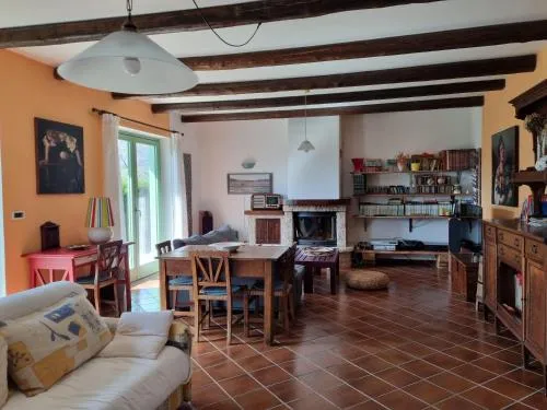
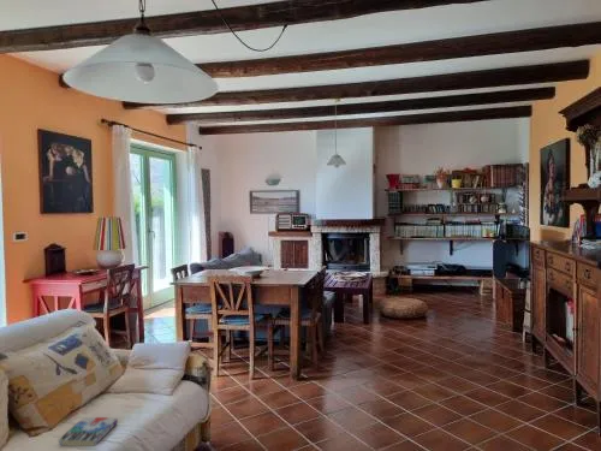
+ book (89, 431)
